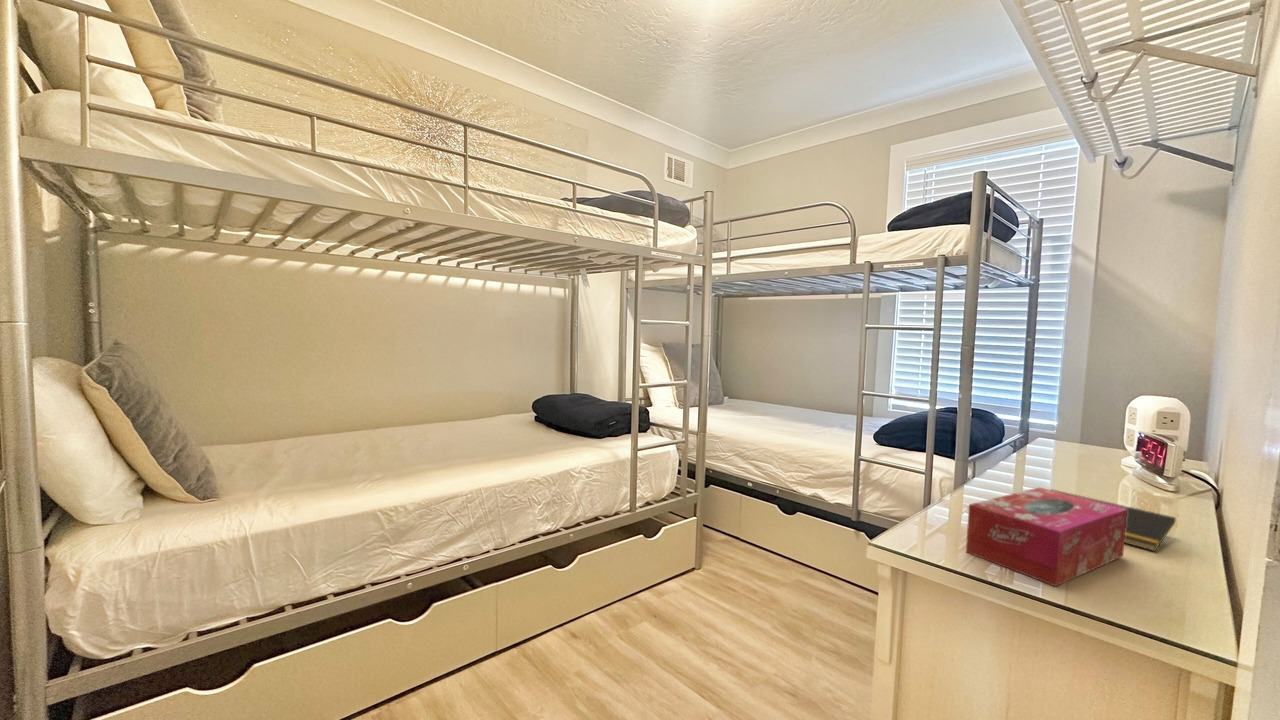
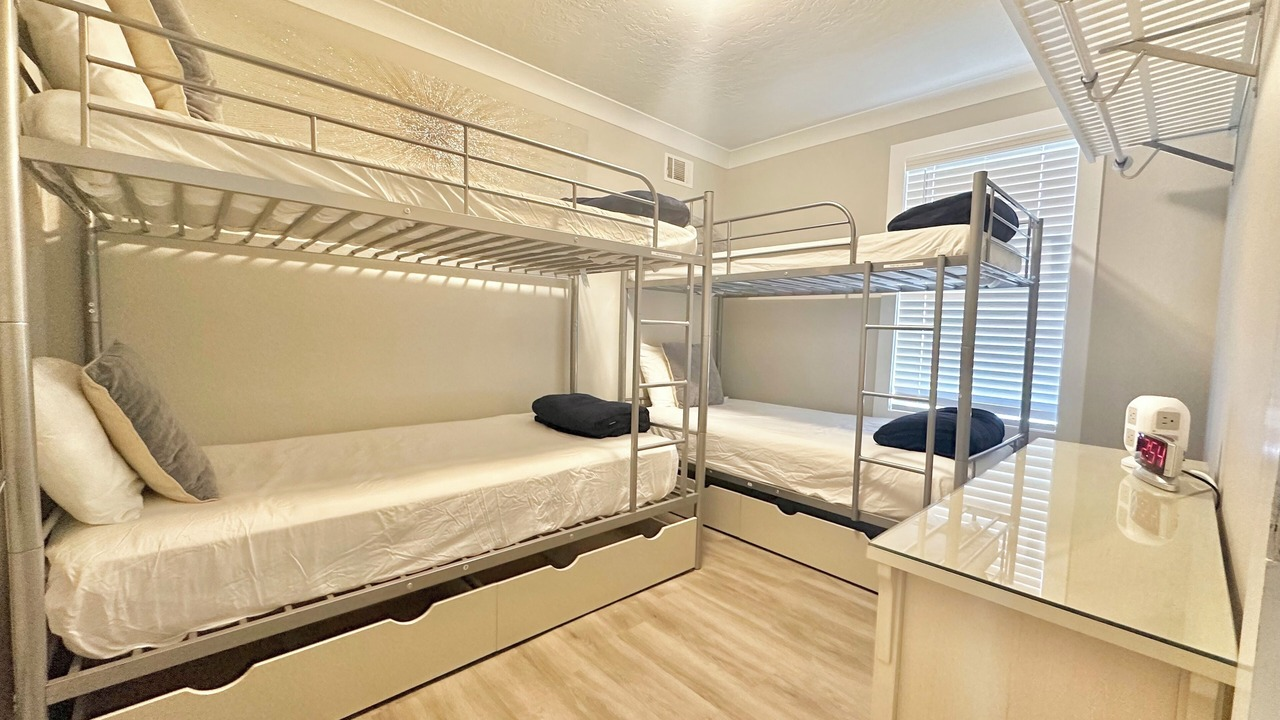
- tissue box (1046, 530)
- notepad (1102, 502)
